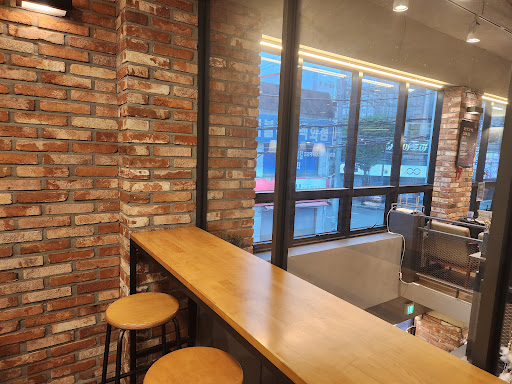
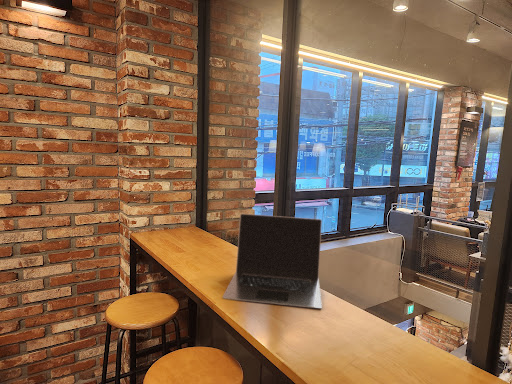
+ laptop (276, 255)
